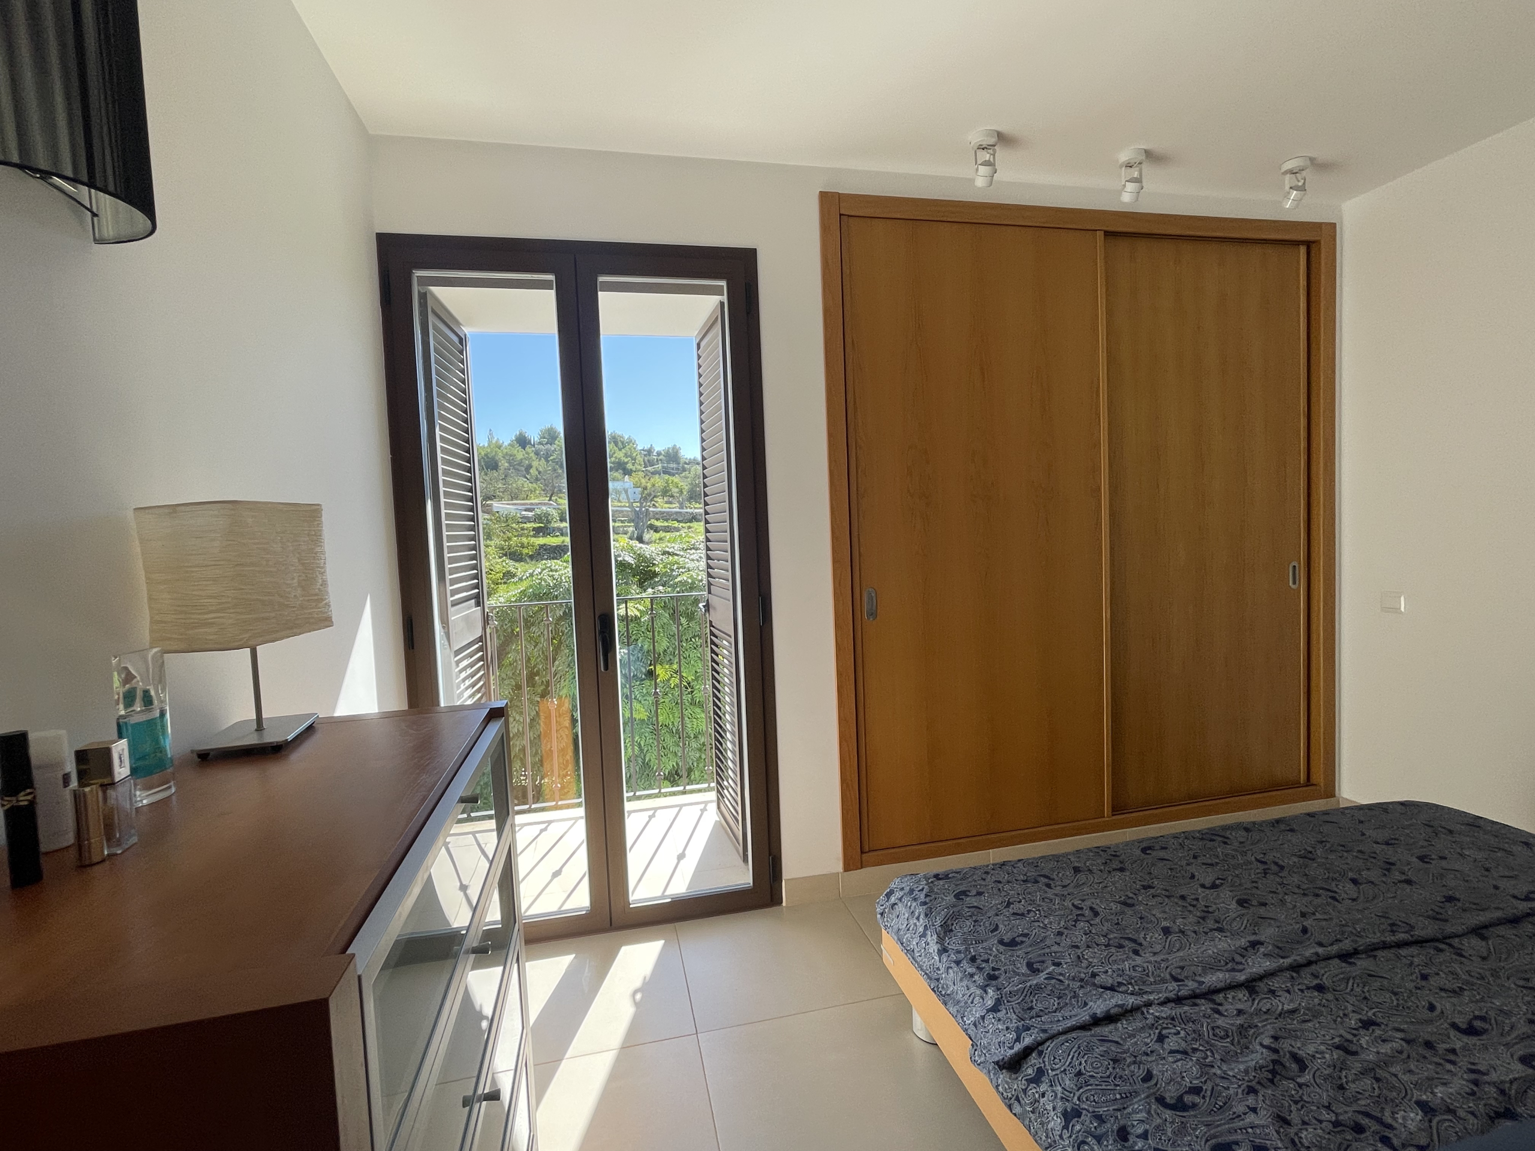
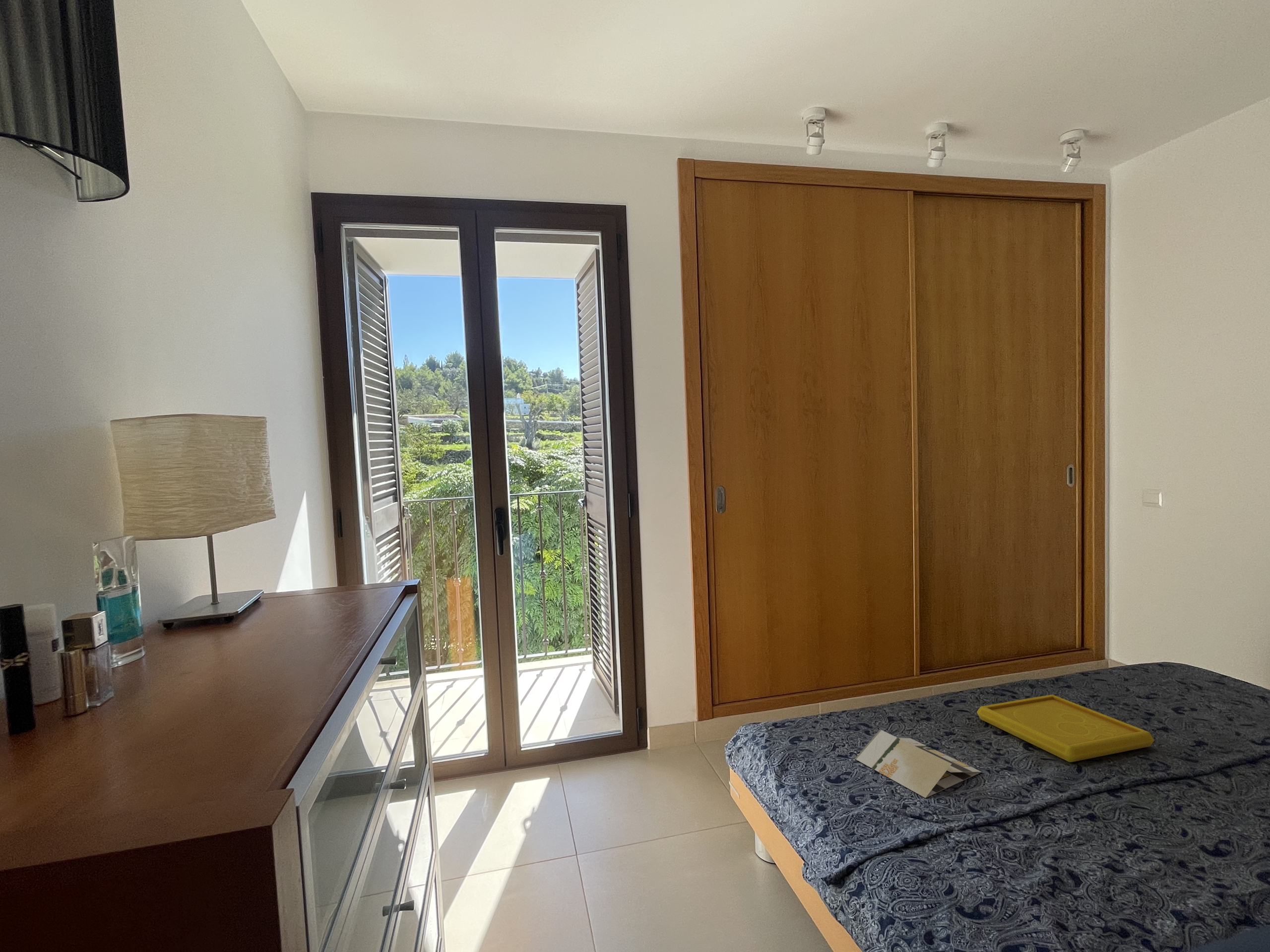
+ brochure (916, 755)
+ serving tray (1060, 725)
